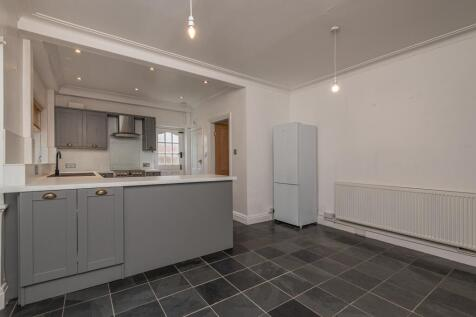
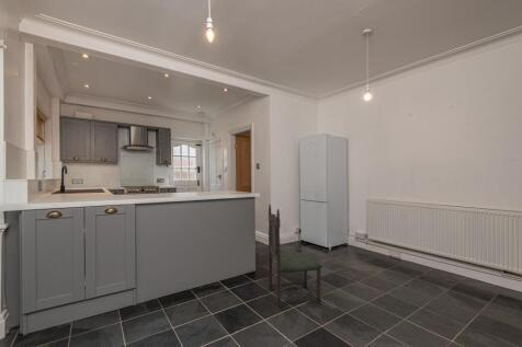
+ dining chair (293, 253)
